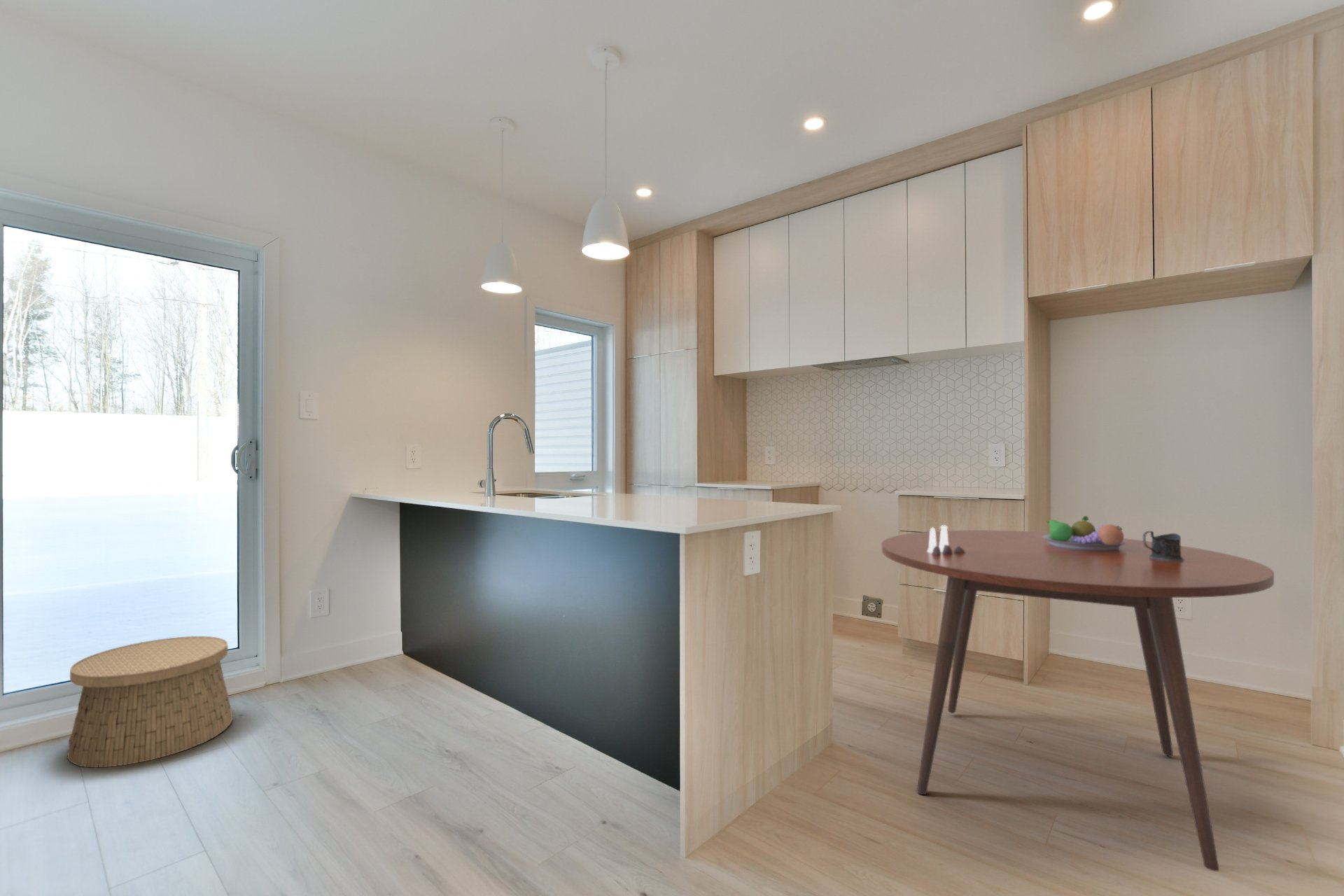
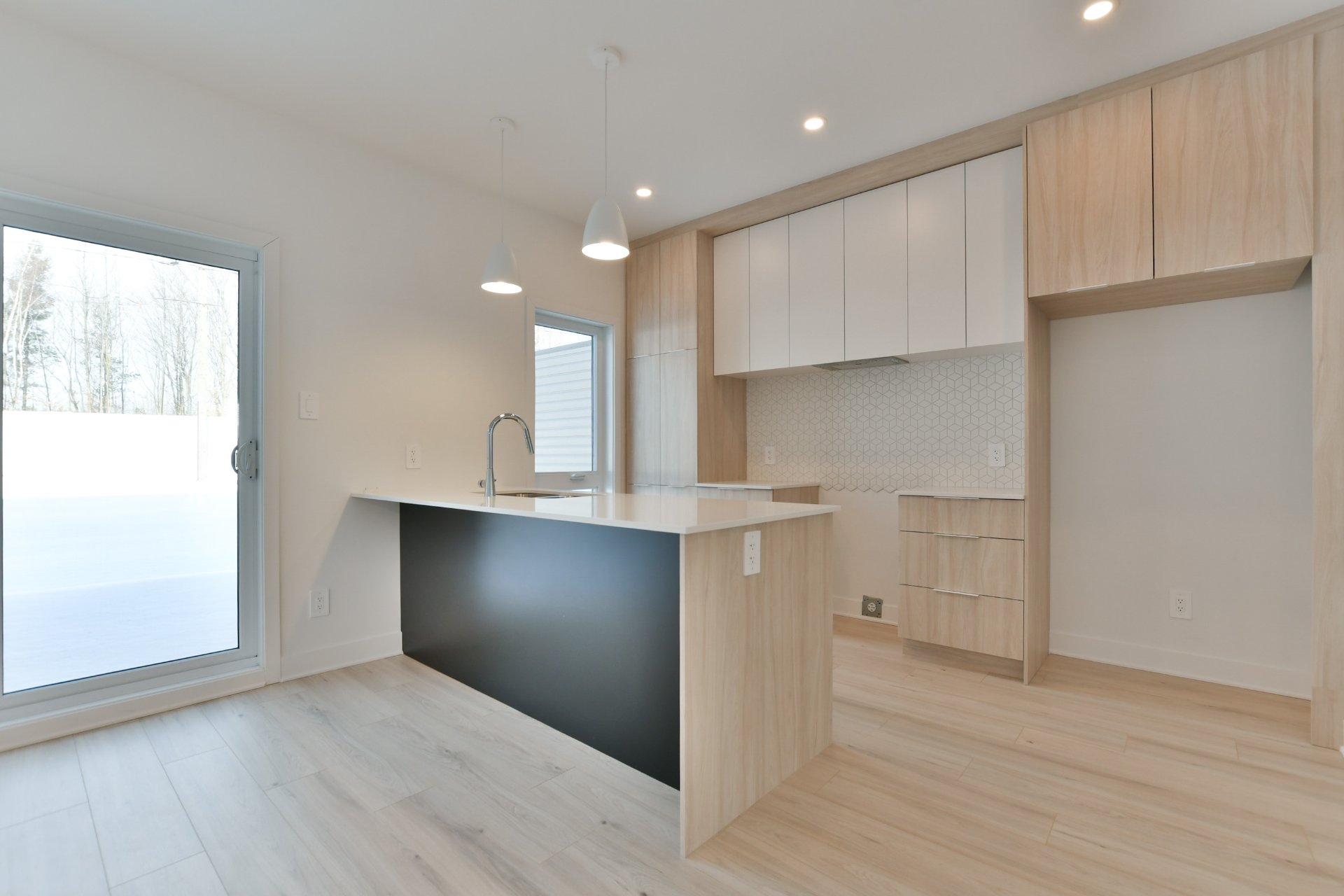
- salt and pepper shaker set (944, 538)
- basket (155, 694)
- fruit bowl (1081, 531)
- dining table (1060, 599)
- mug (1160, 544)
